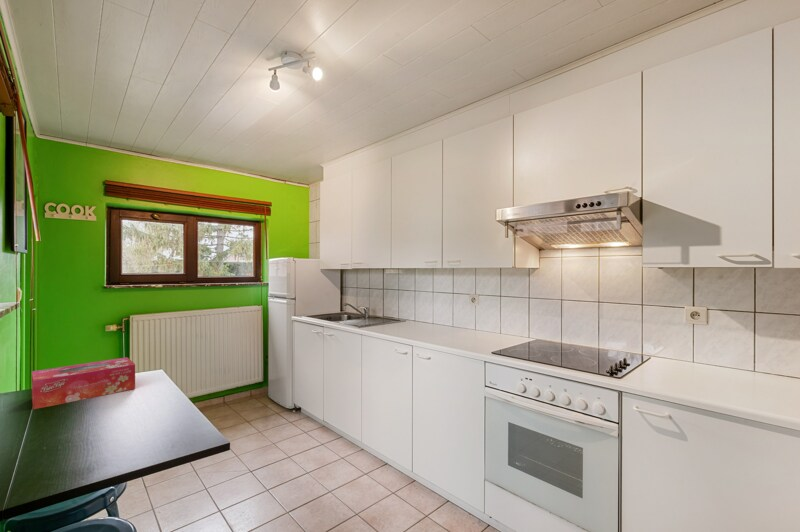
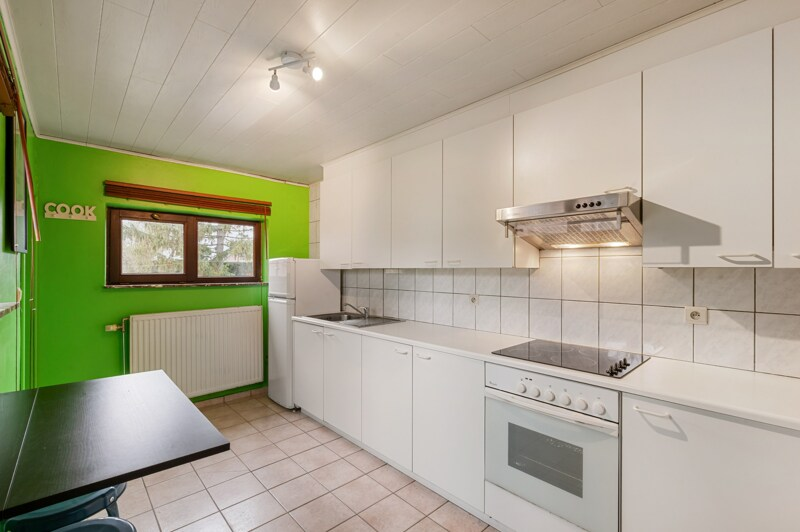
- tissue box (85, 380)
